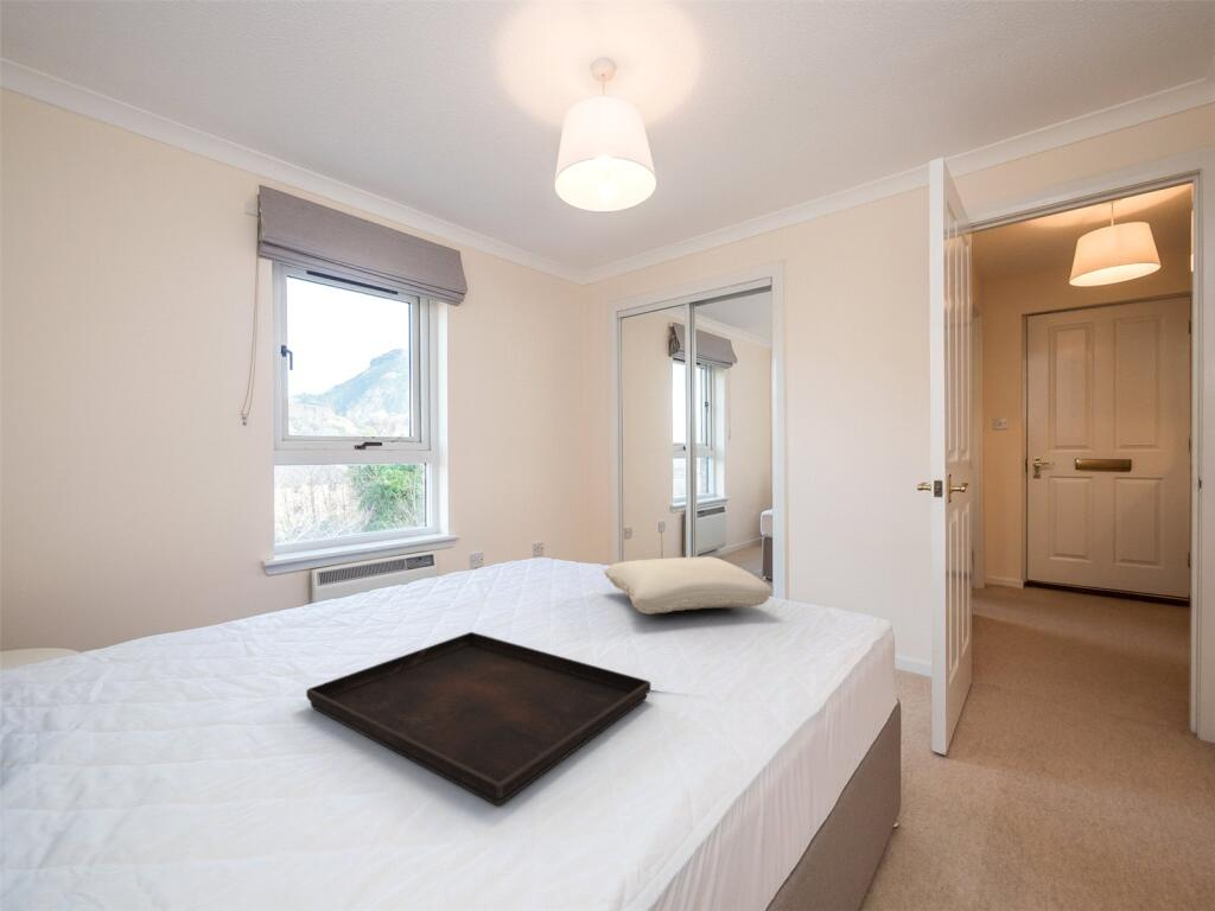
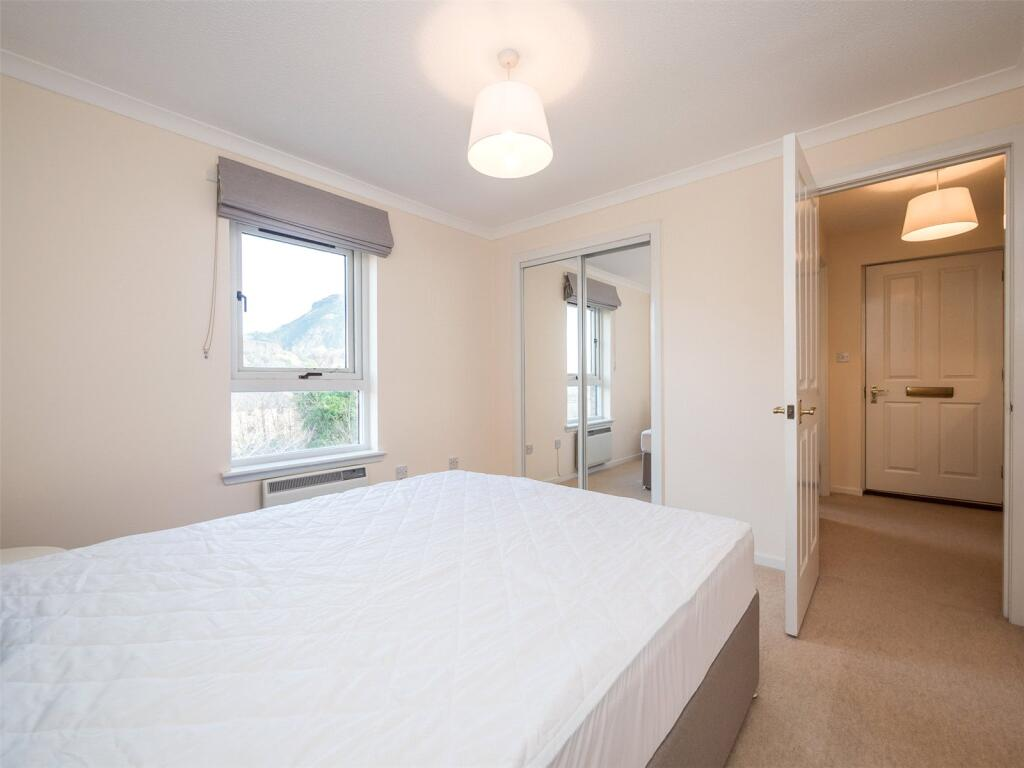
- serving tray (481, 694)
- pillow (681, 582)
